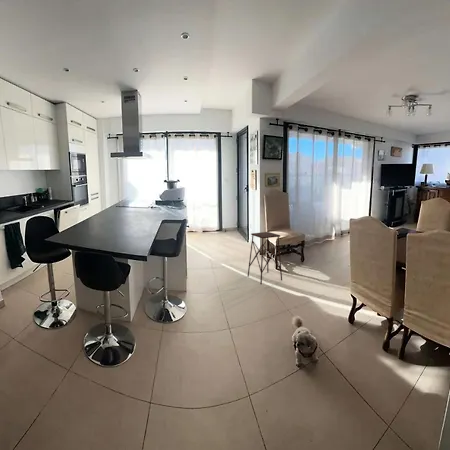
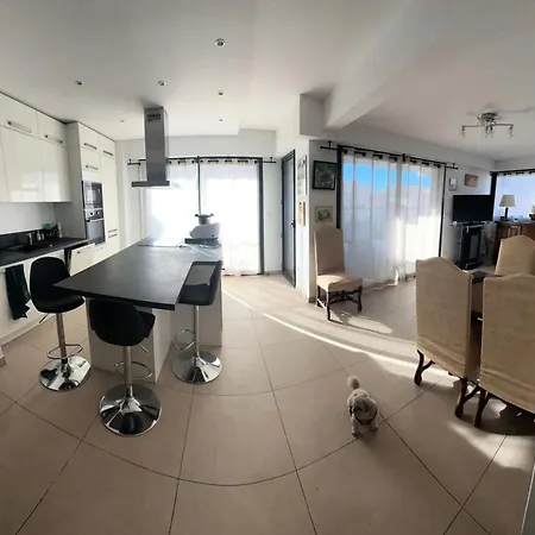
- side table (263, 257)
